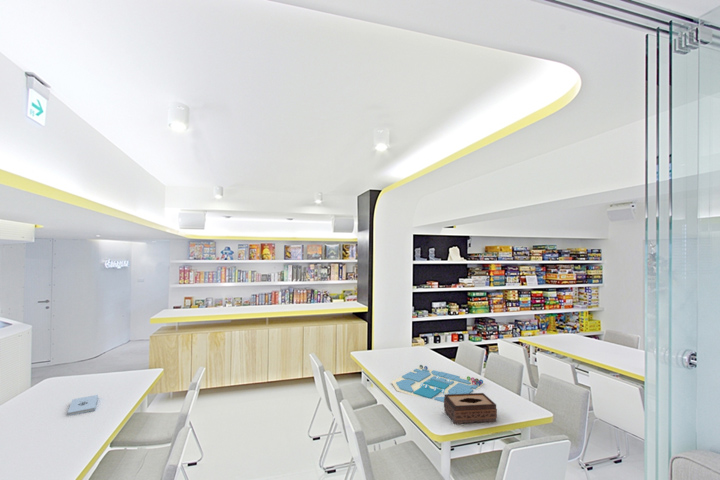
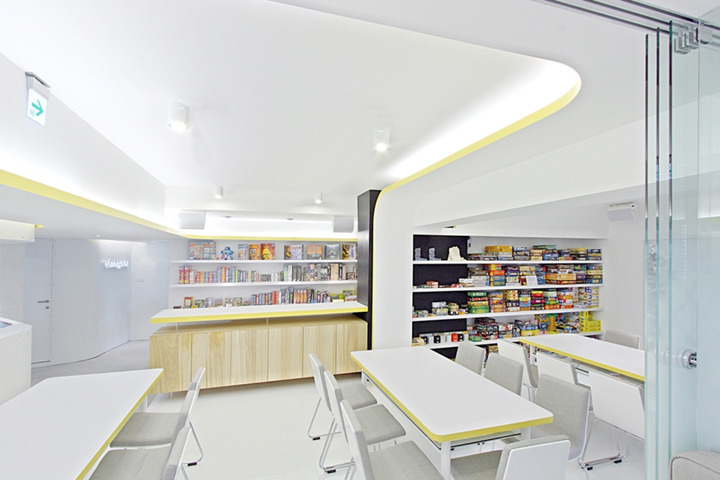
- tissue box (469, 407)
- notepad (83, 404)
- board game (434, 382)
